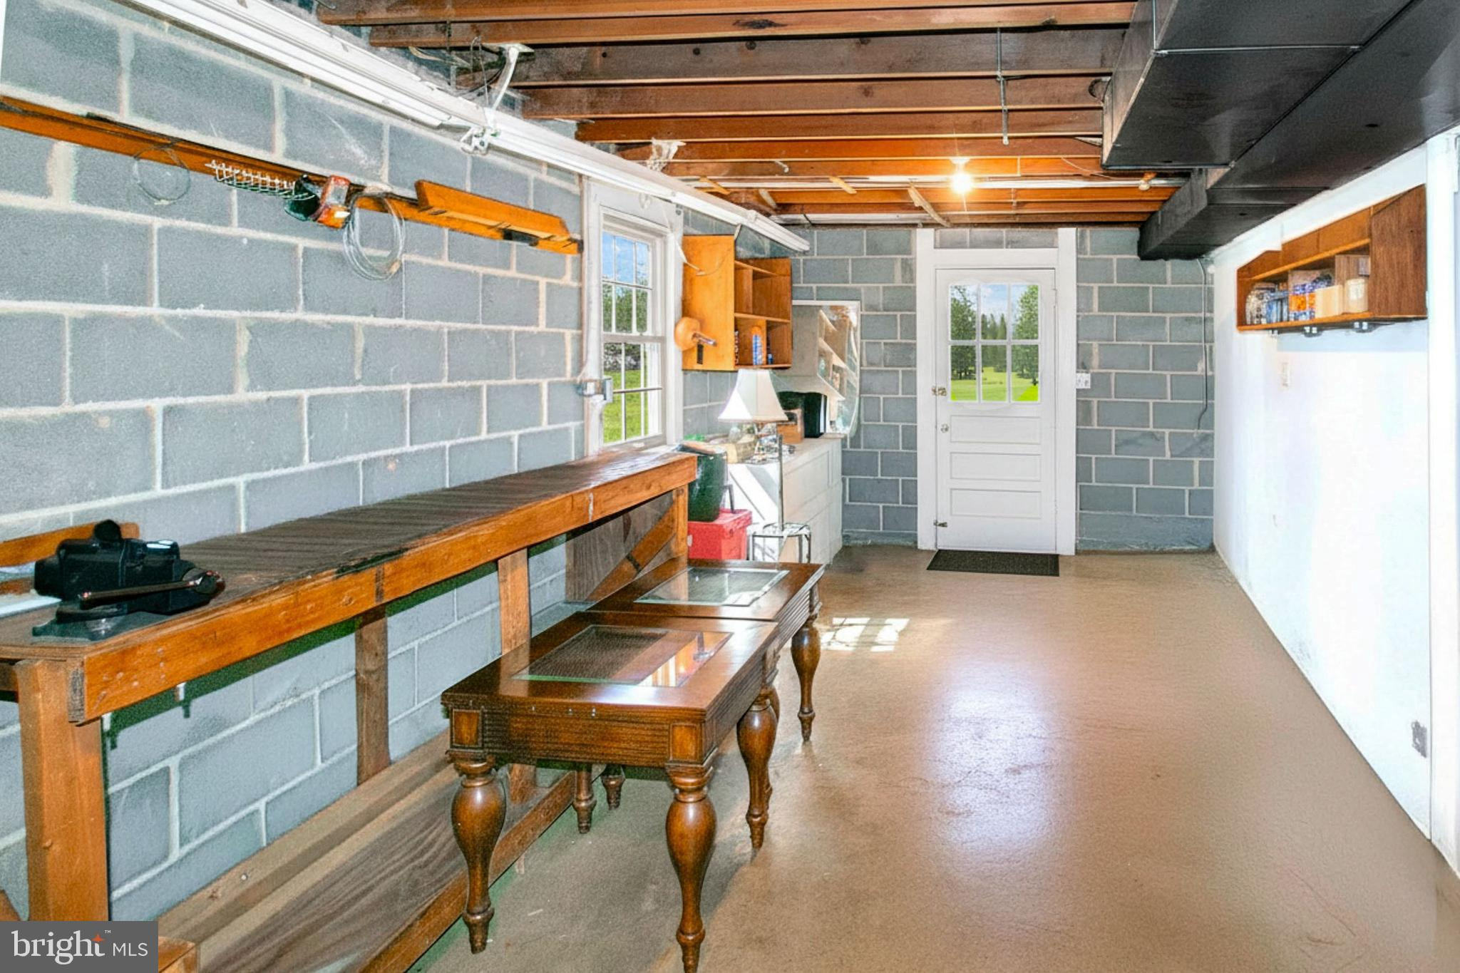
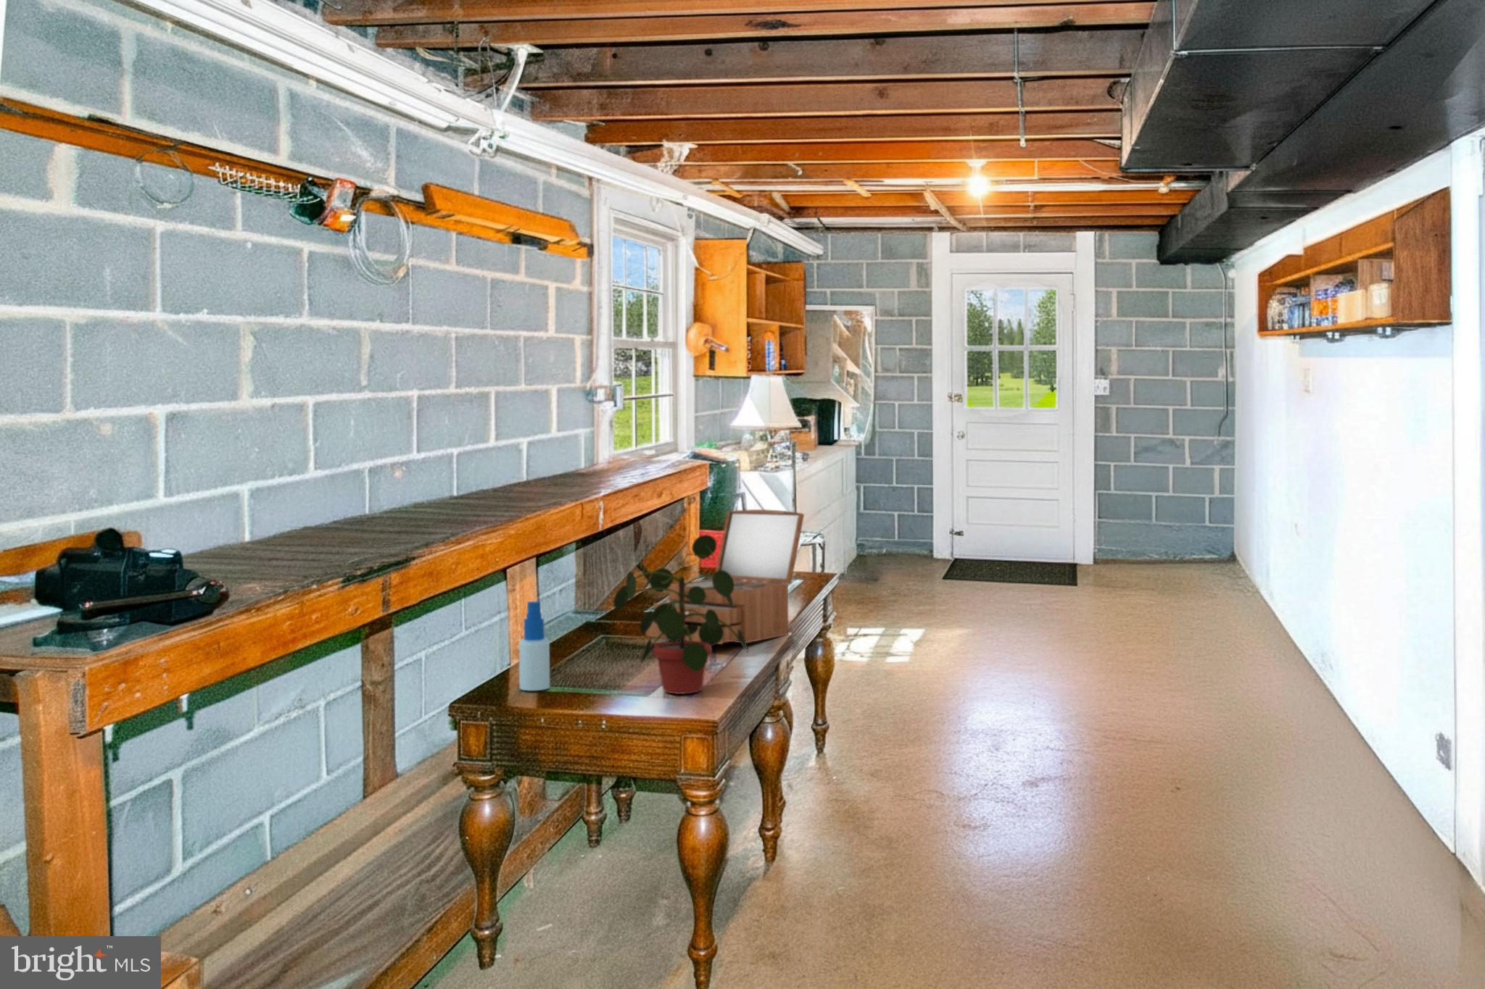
+ potted plant (681, 613)
+ jewelry box (726, 572)
+ spray bottle (533, 645)
